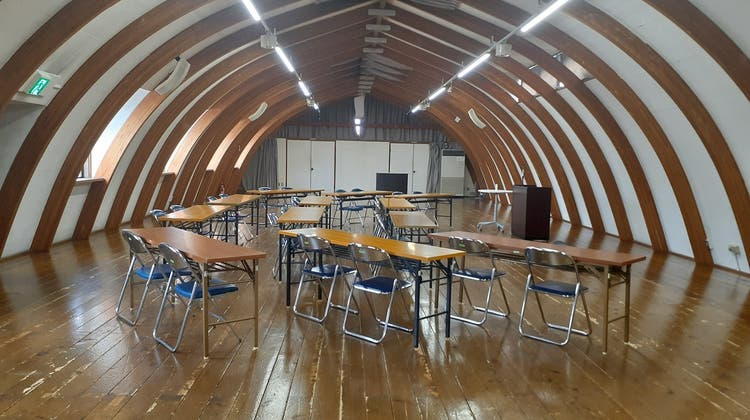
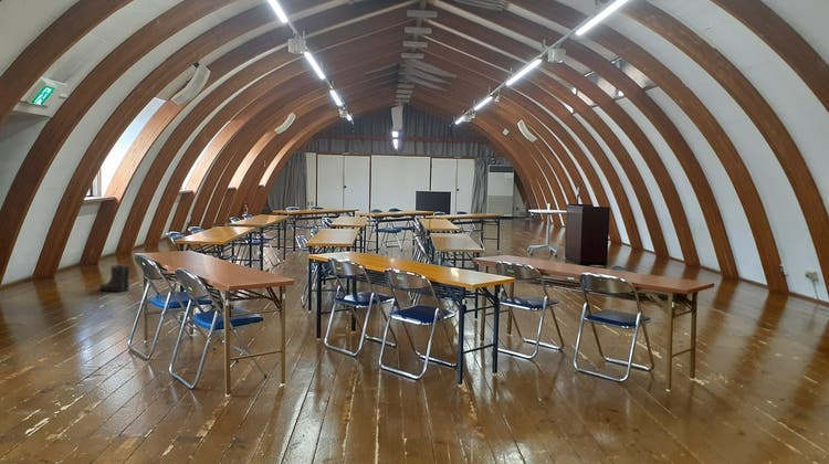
+ boots (115, 276)
